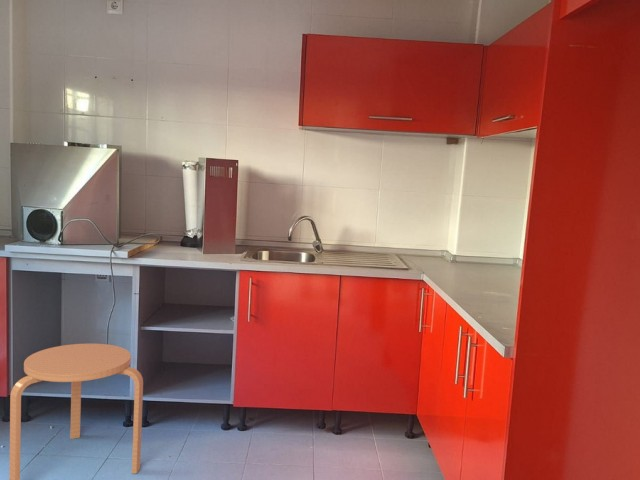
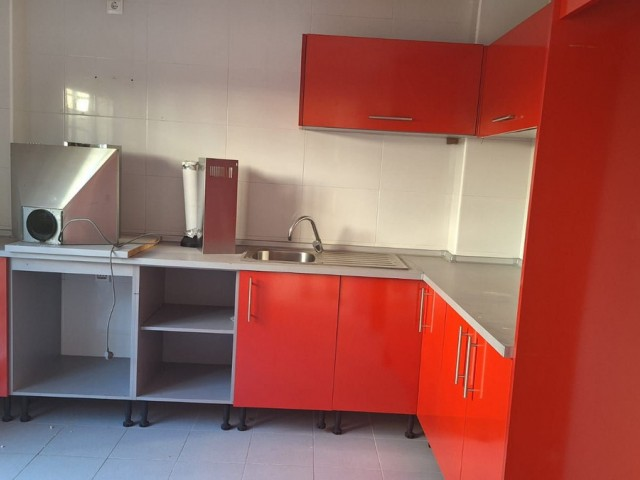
- stool (80, 412)
